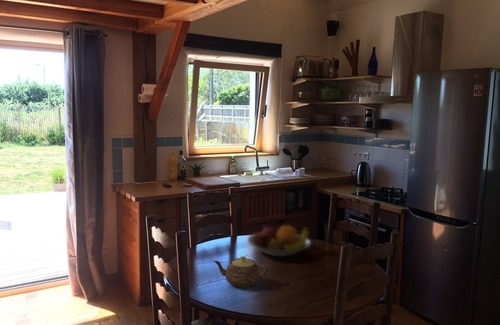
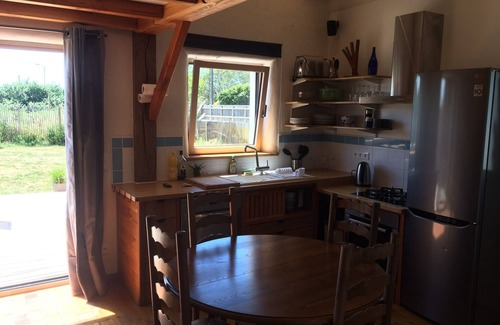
- fruit bowl (278, 238)
- teapot (240, 269)
